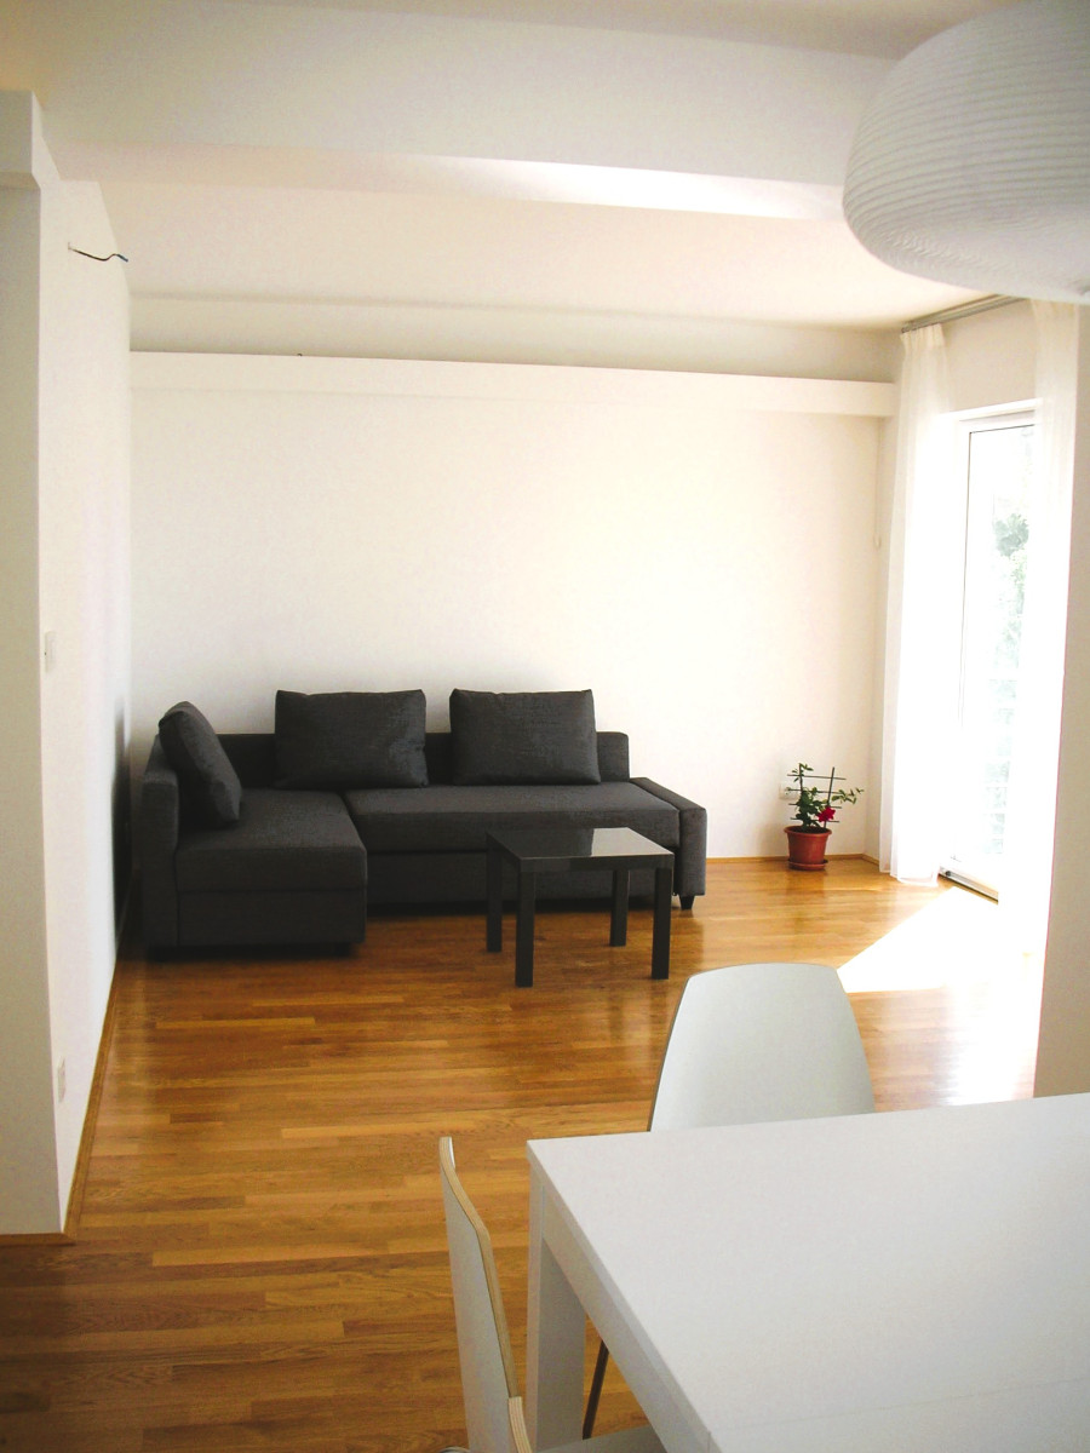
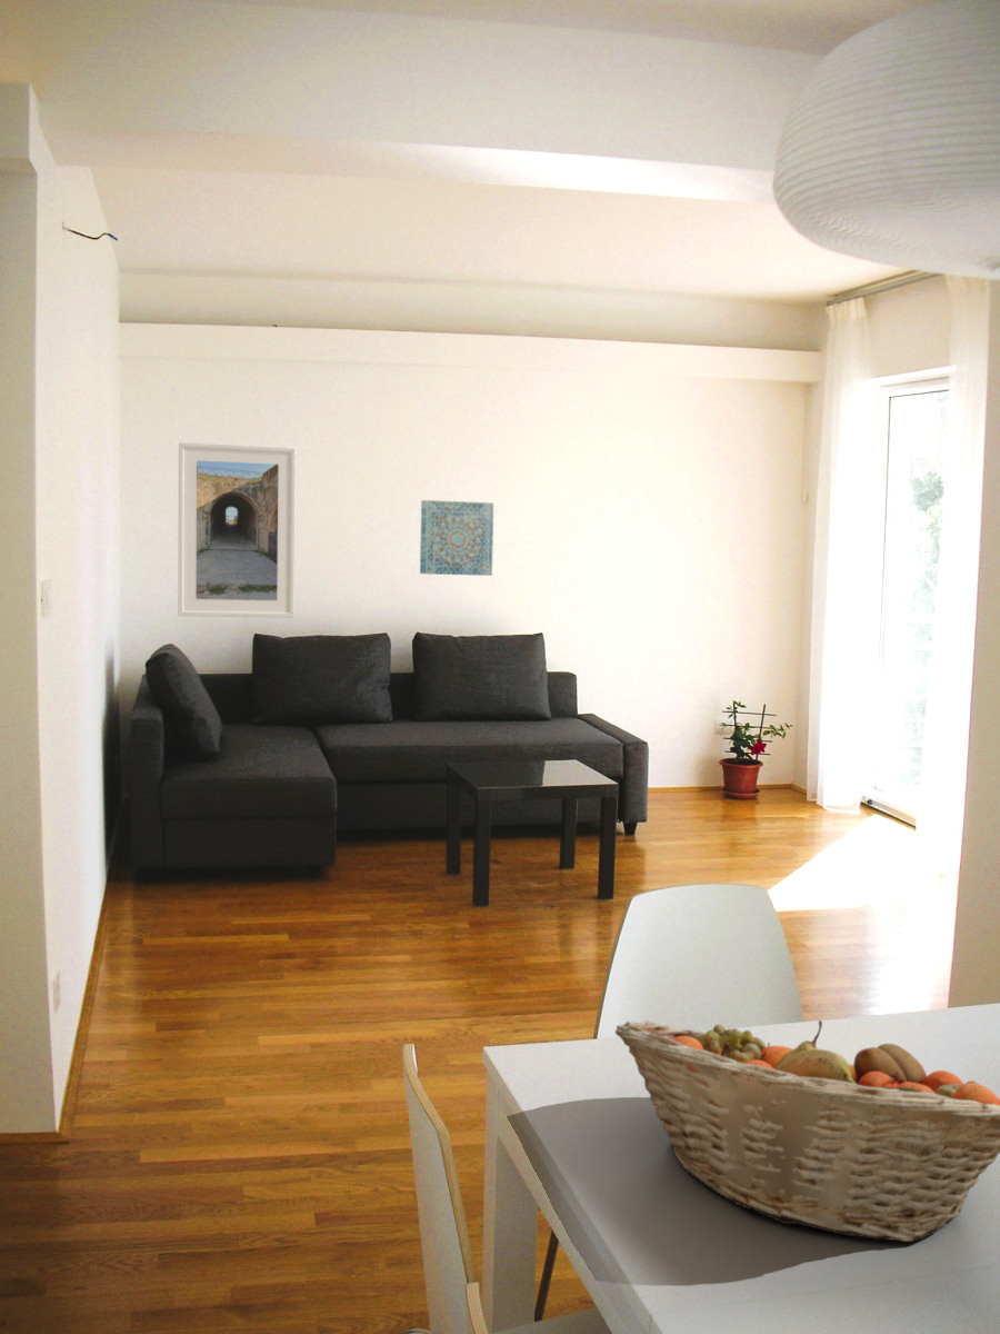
+ fruit basket (808, 1098)
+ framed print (237, 531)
+ wall art (457, 538)
